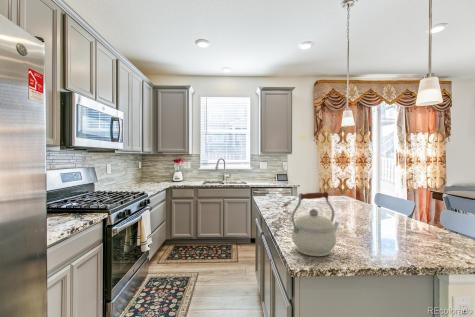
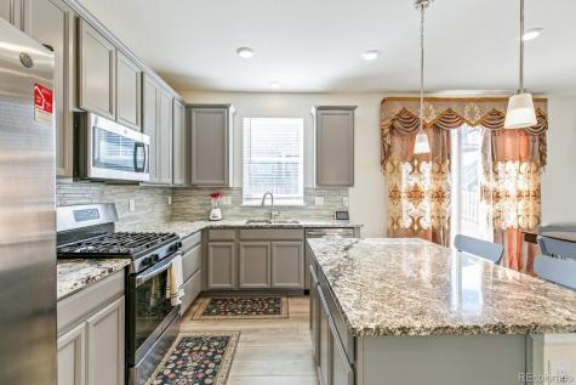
- kettle (316, 221)
